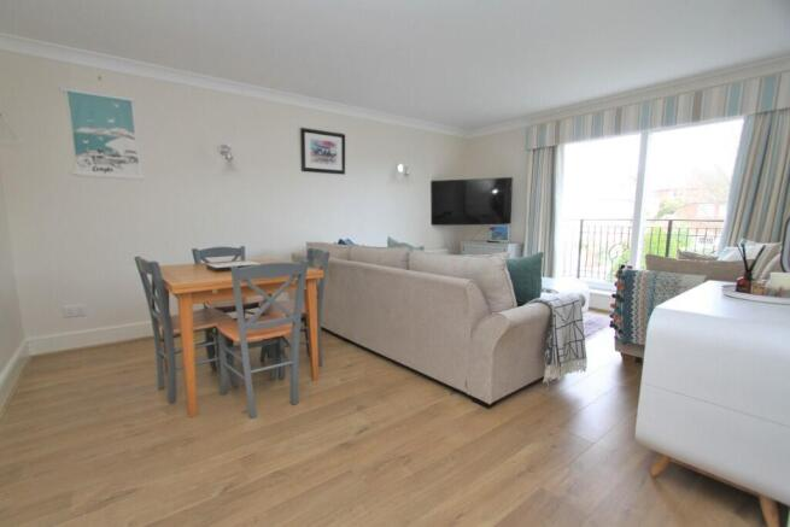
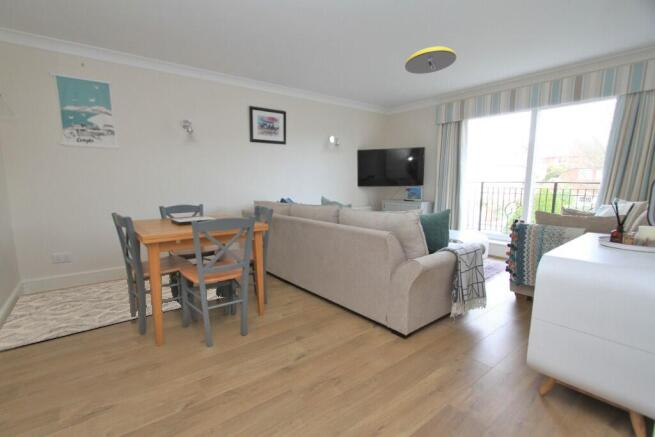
+ ceiling light (430, 58)
+ rug (119, 297)
